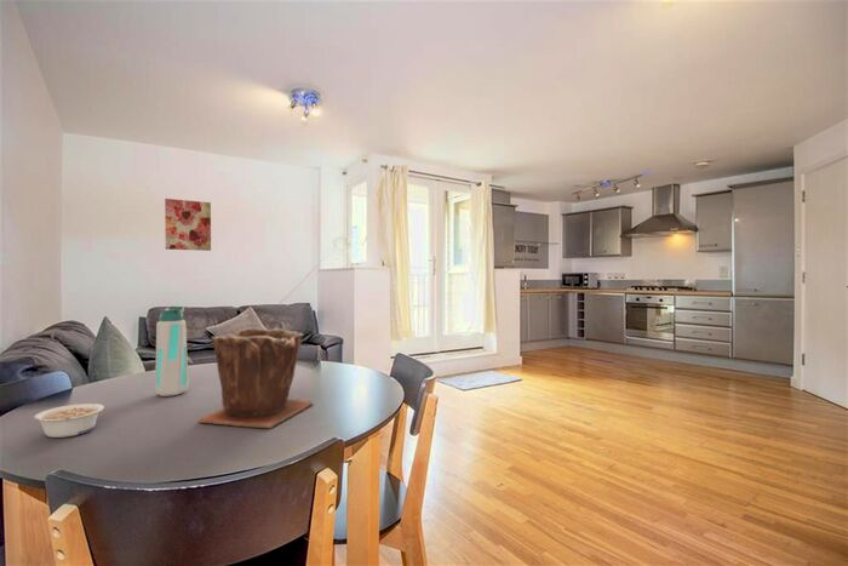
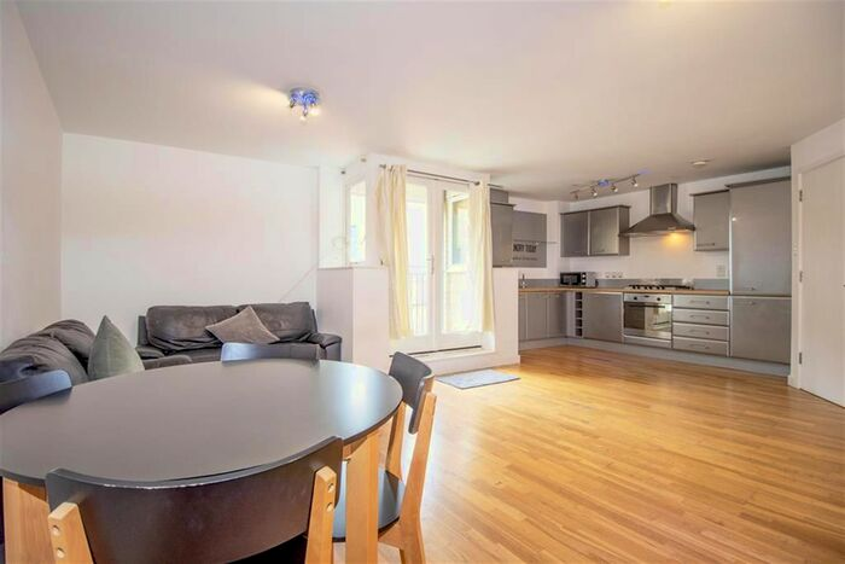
- water bottle (172, 349)
- wall art (188, 224)
- plant pot (259, 371)
- legume (71, 419)
